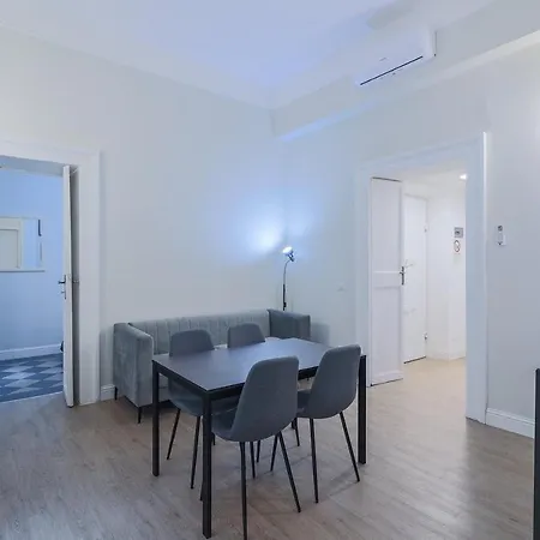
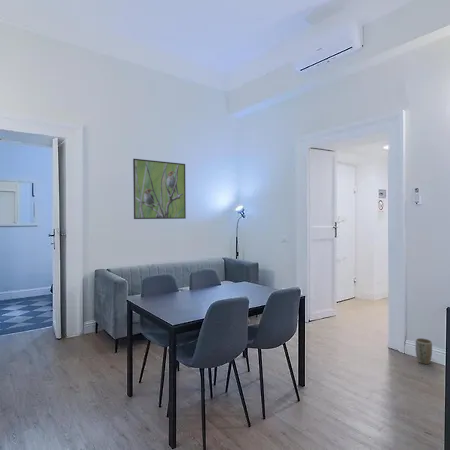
+ plant pot (423, 351)
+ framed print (160, 190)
